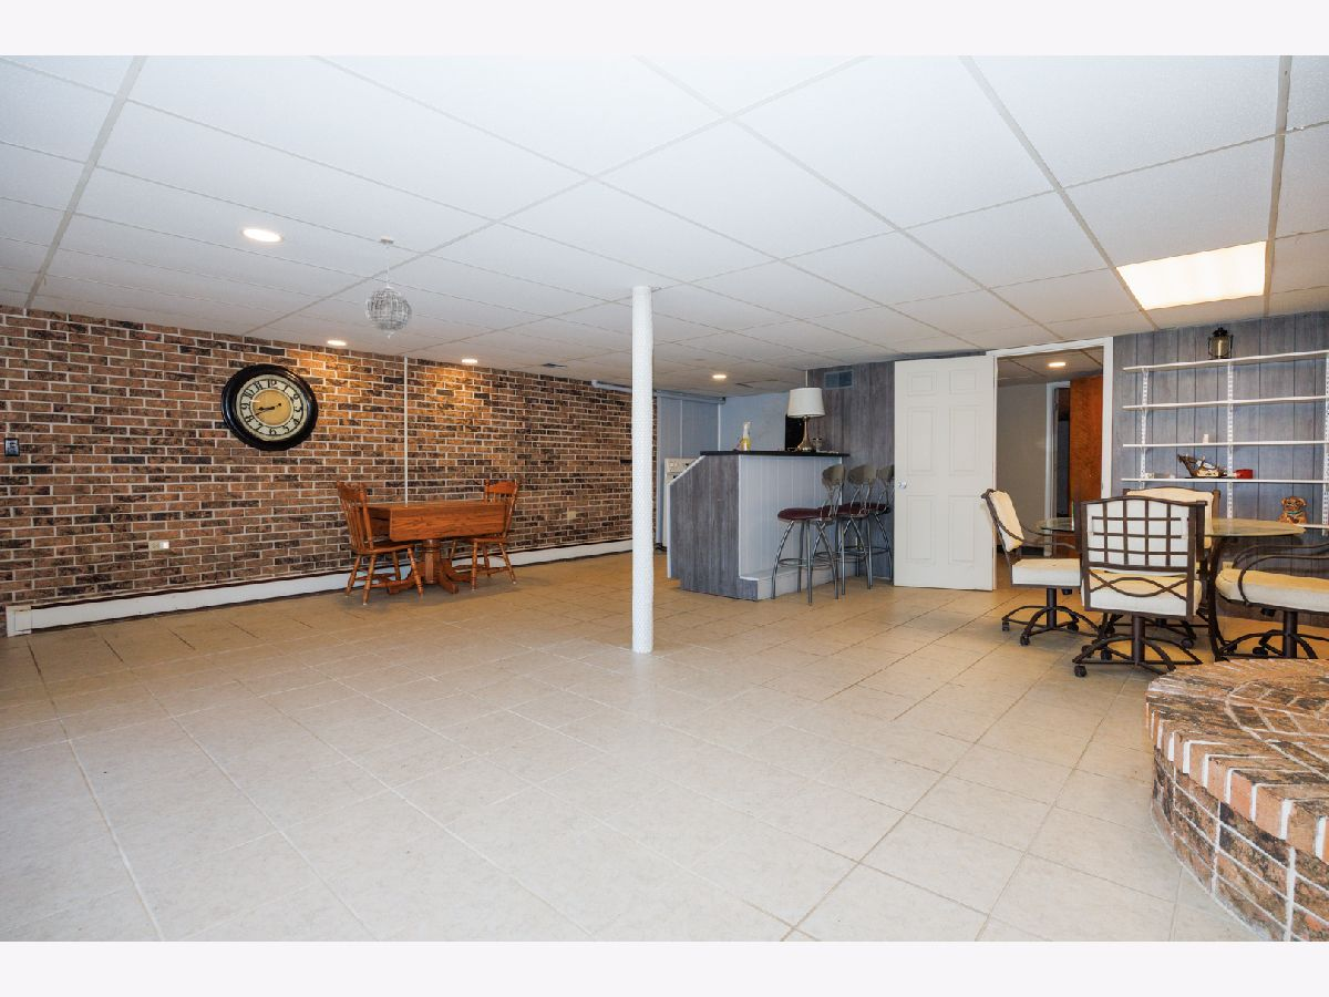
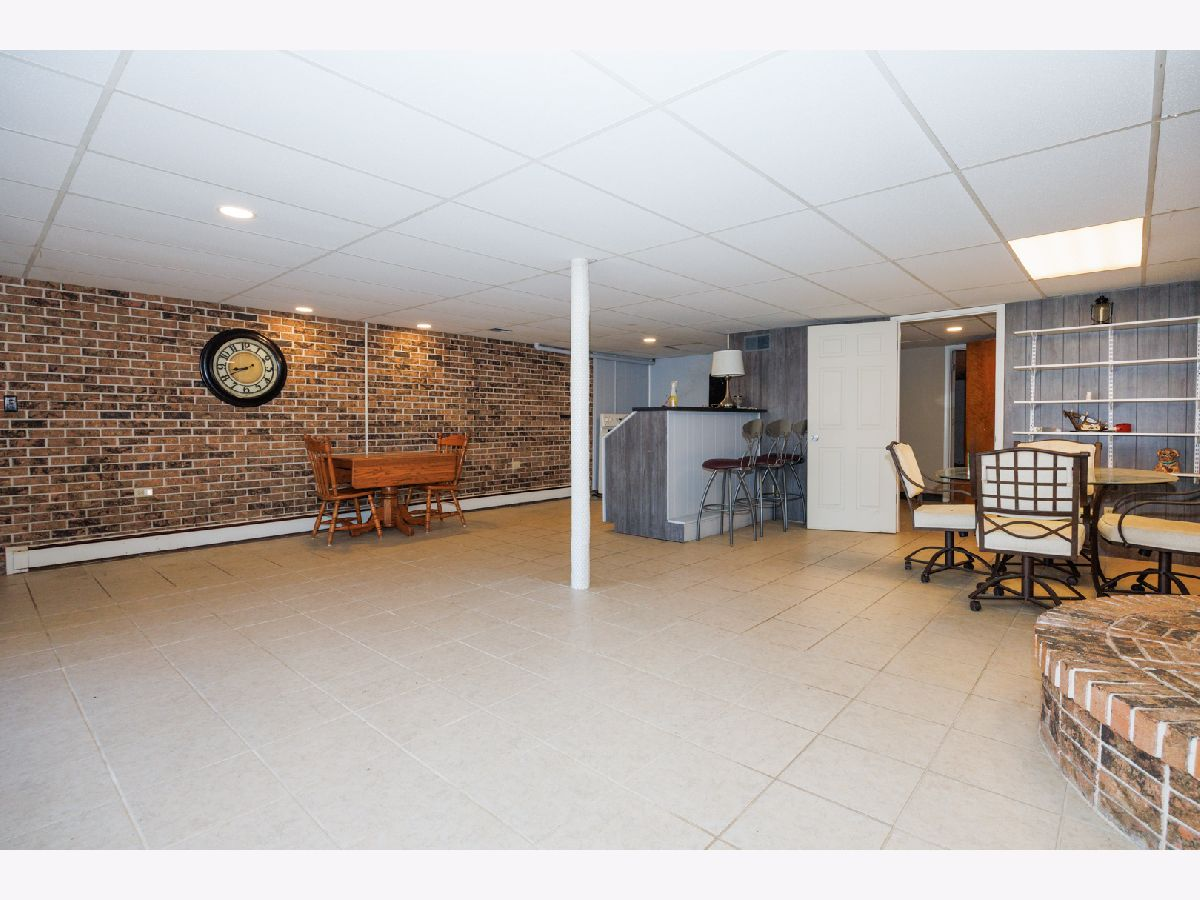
- pendant light (388, 288)
